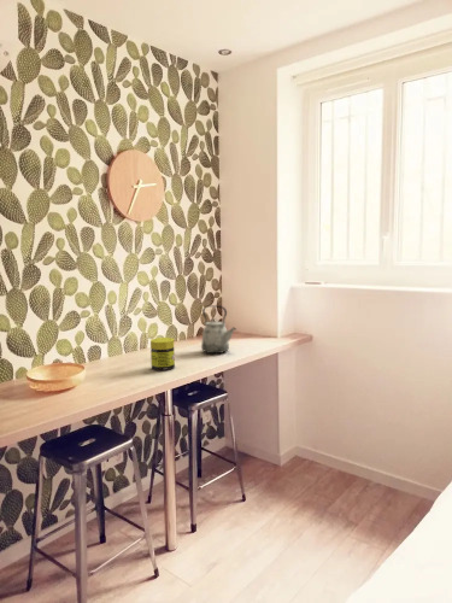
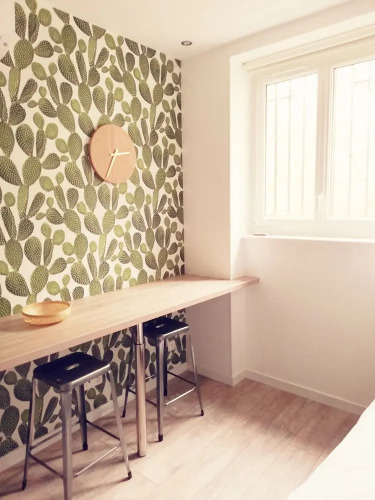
- kettle (219, 328)
- jar (163, 353)
